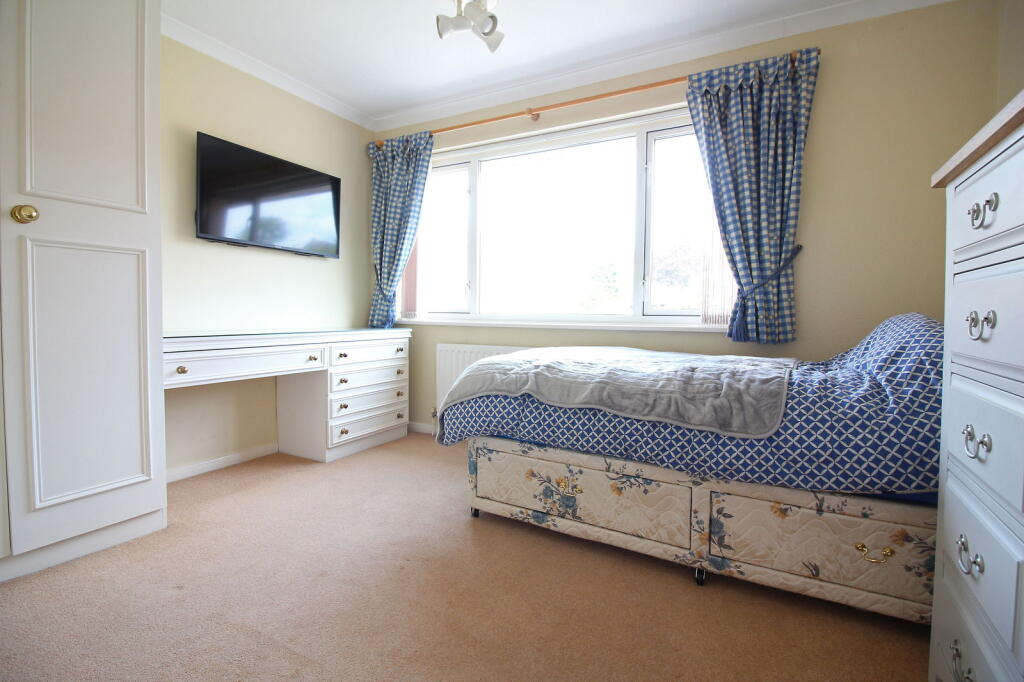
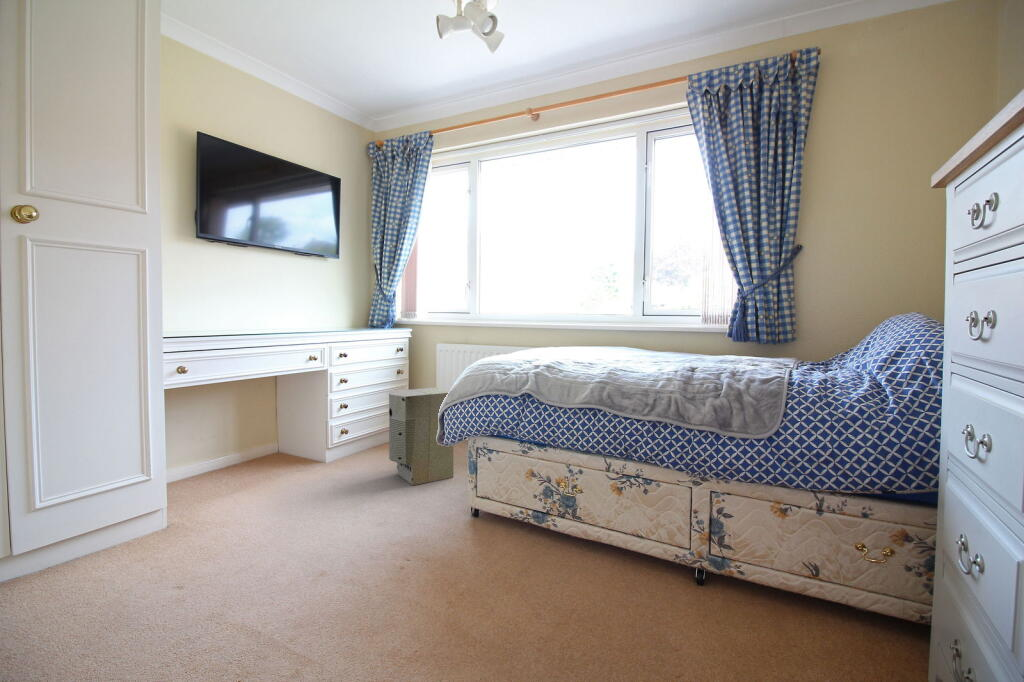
+ air purifier (421, 433)
